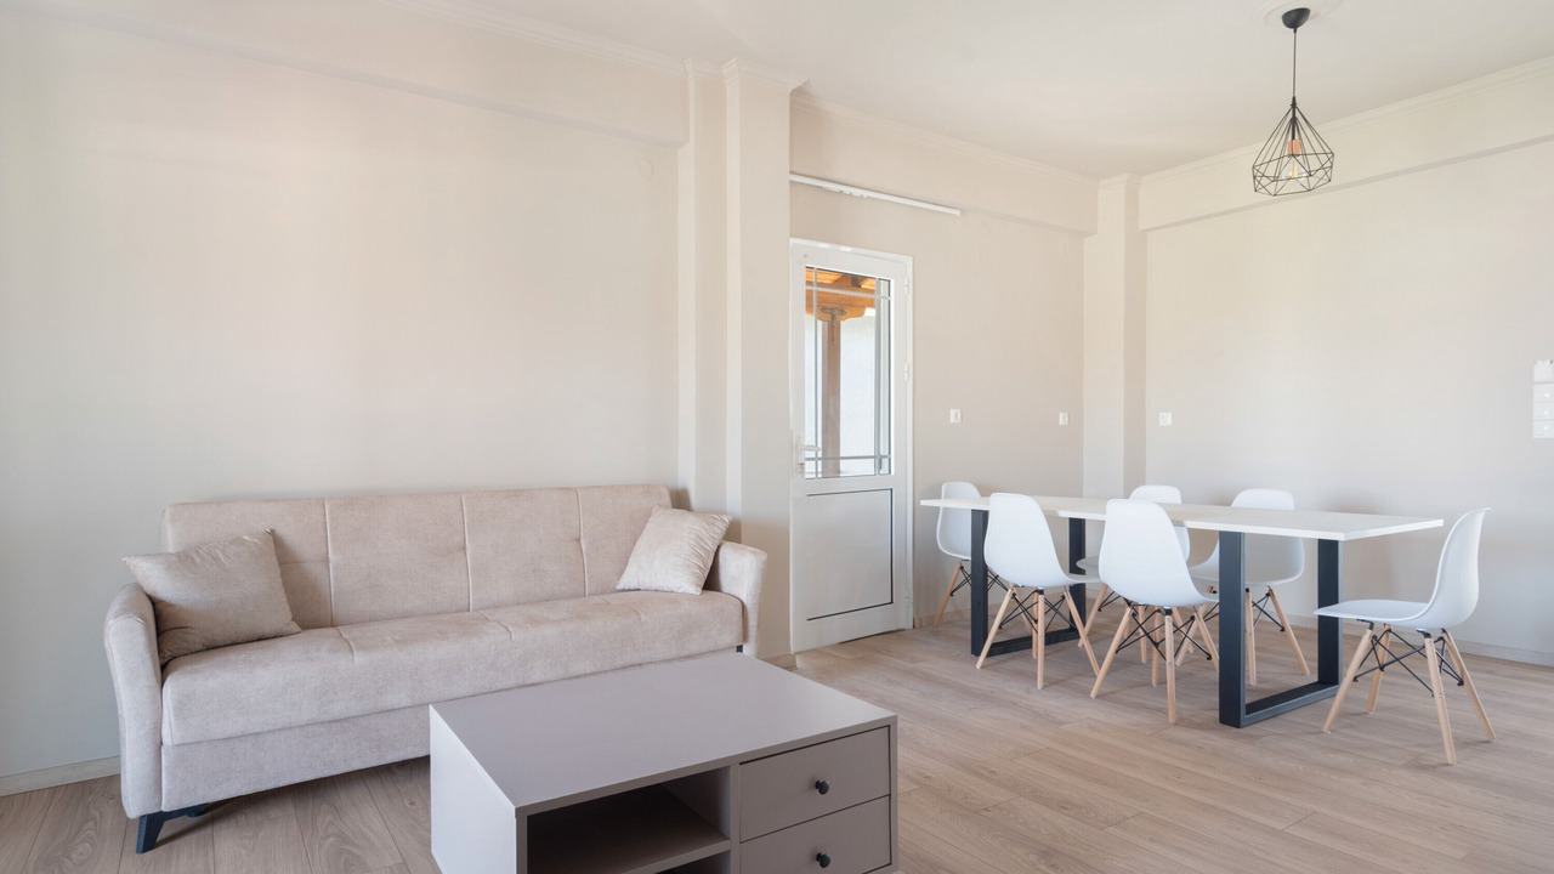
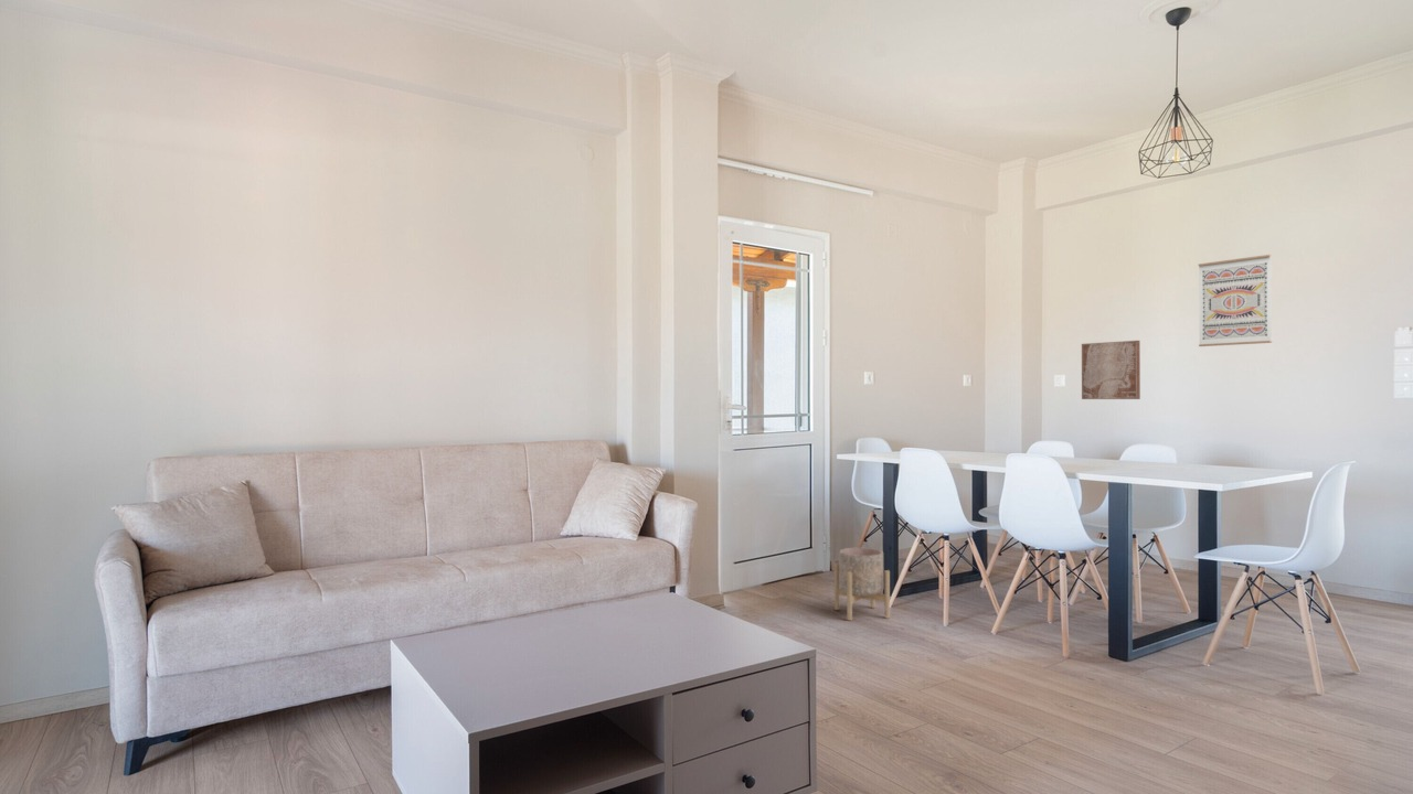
+ wall art (1233, 301)
+ planter (861, 582)
+ wall art (1109, 371)
